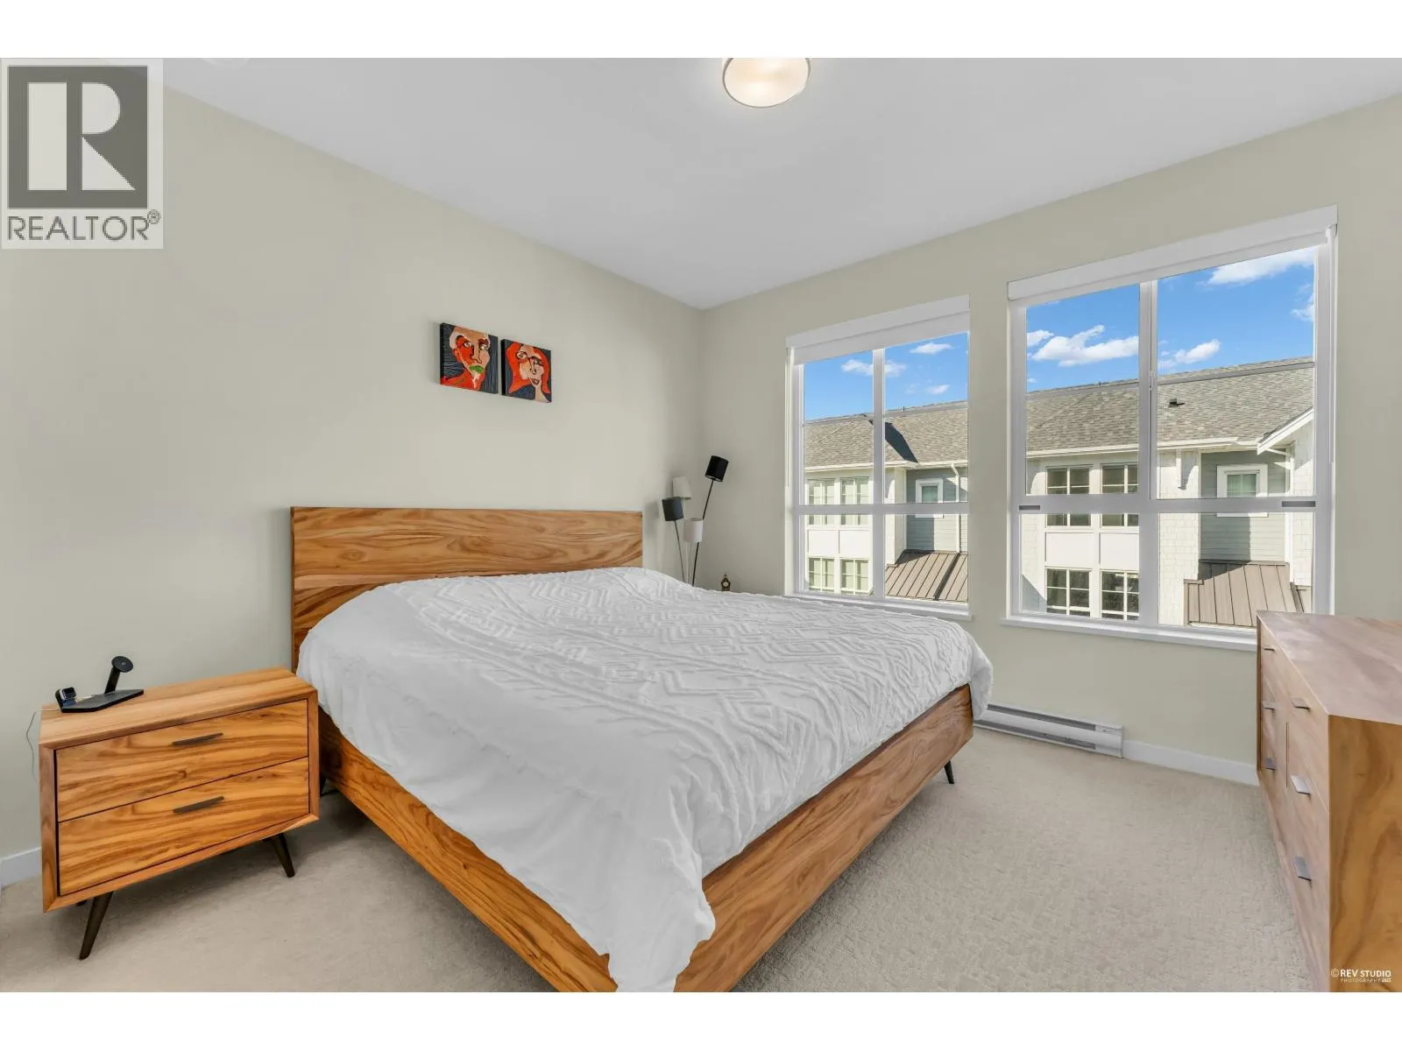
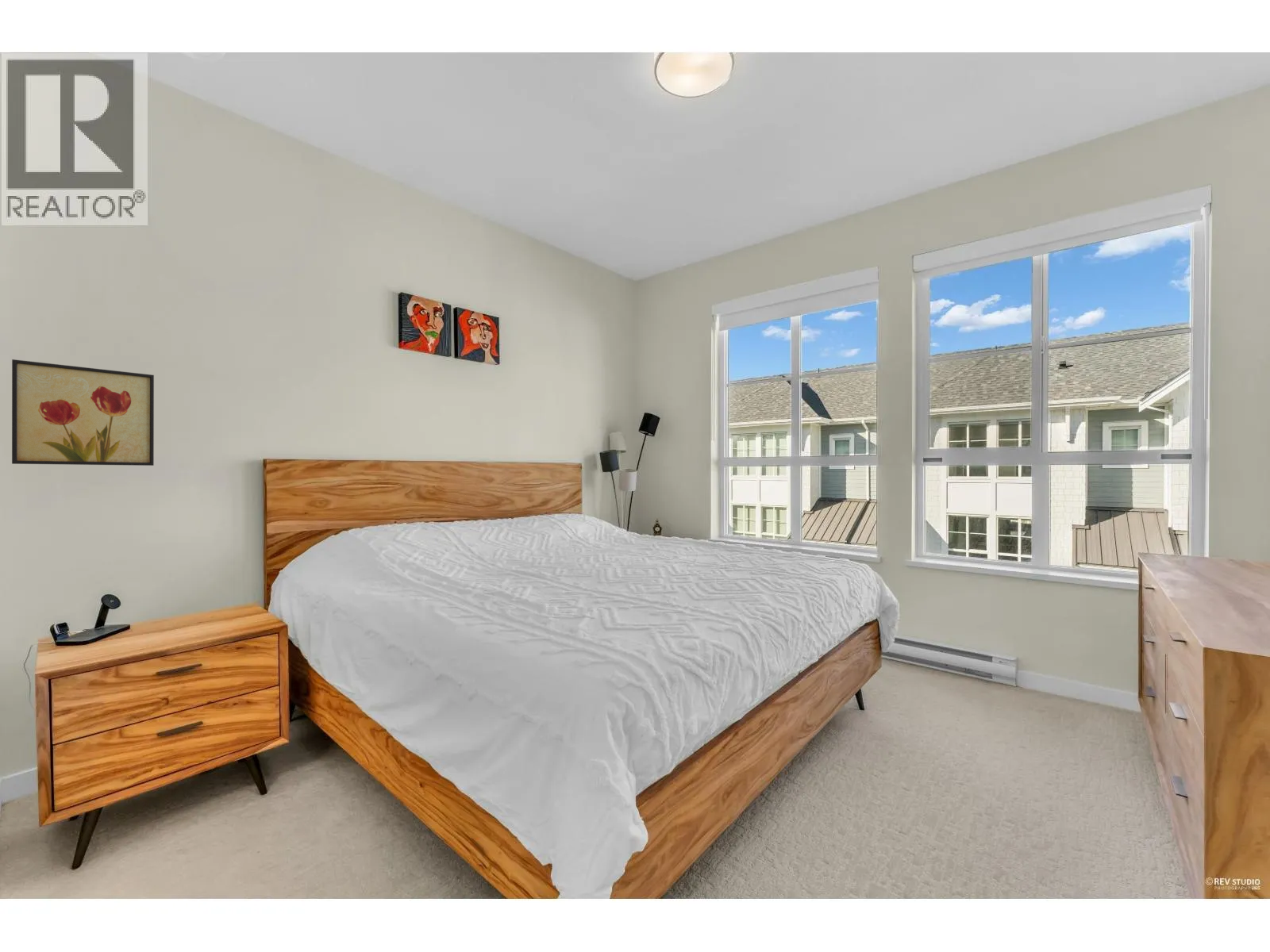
+ wall art (87, 416)
